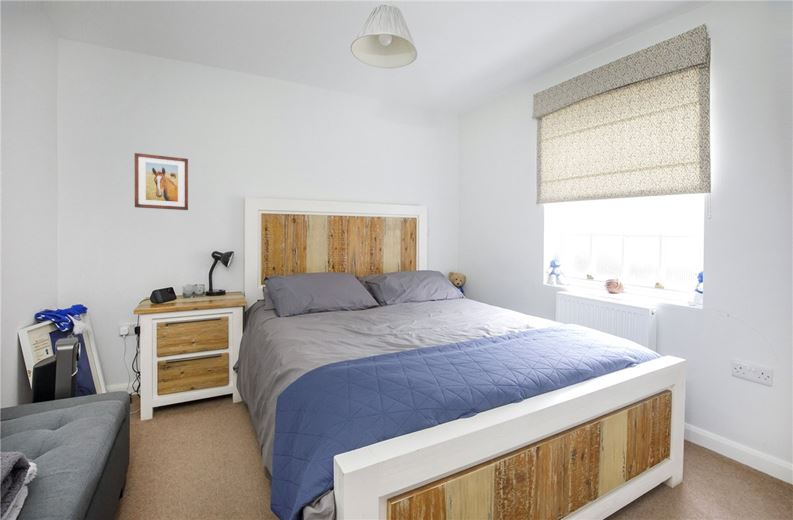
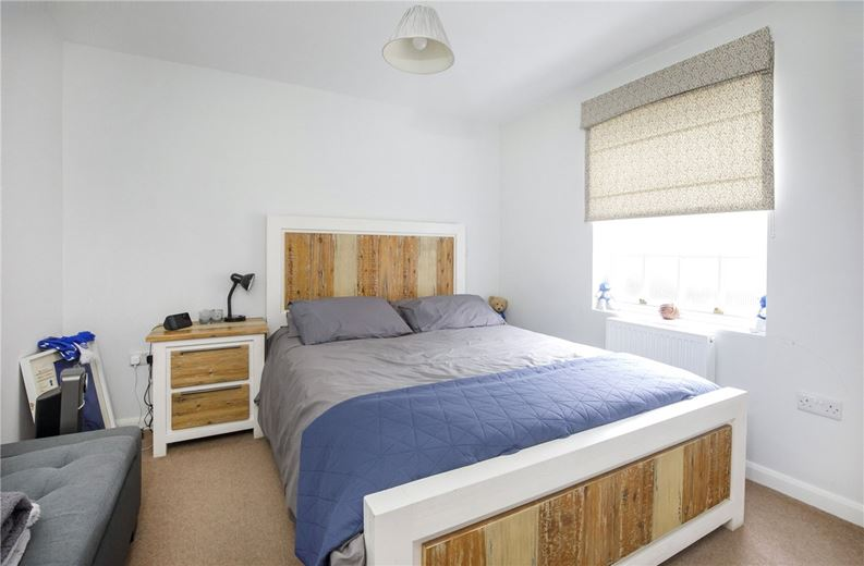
- wall art (162, 182)
